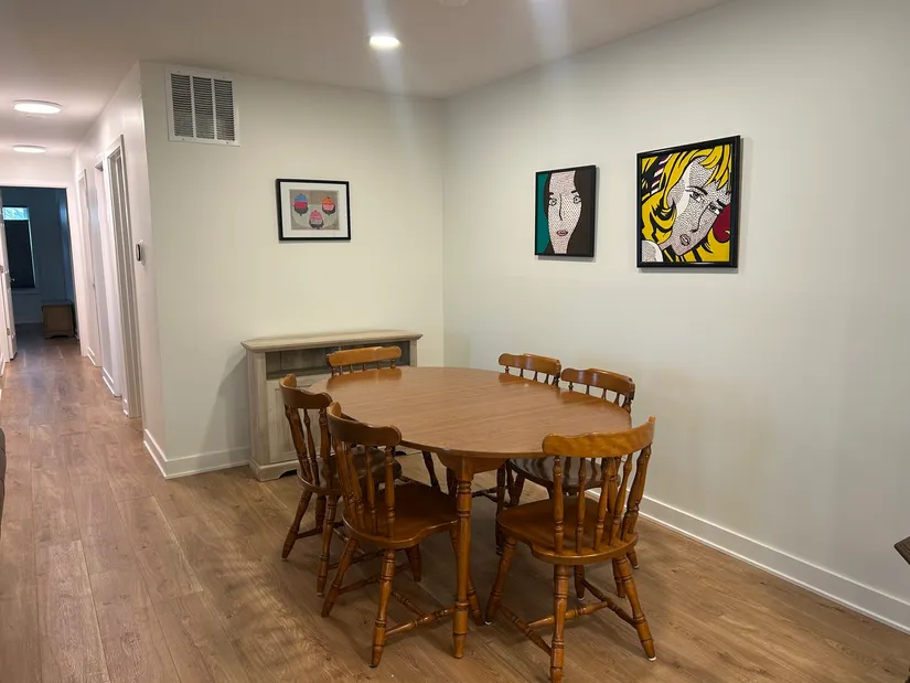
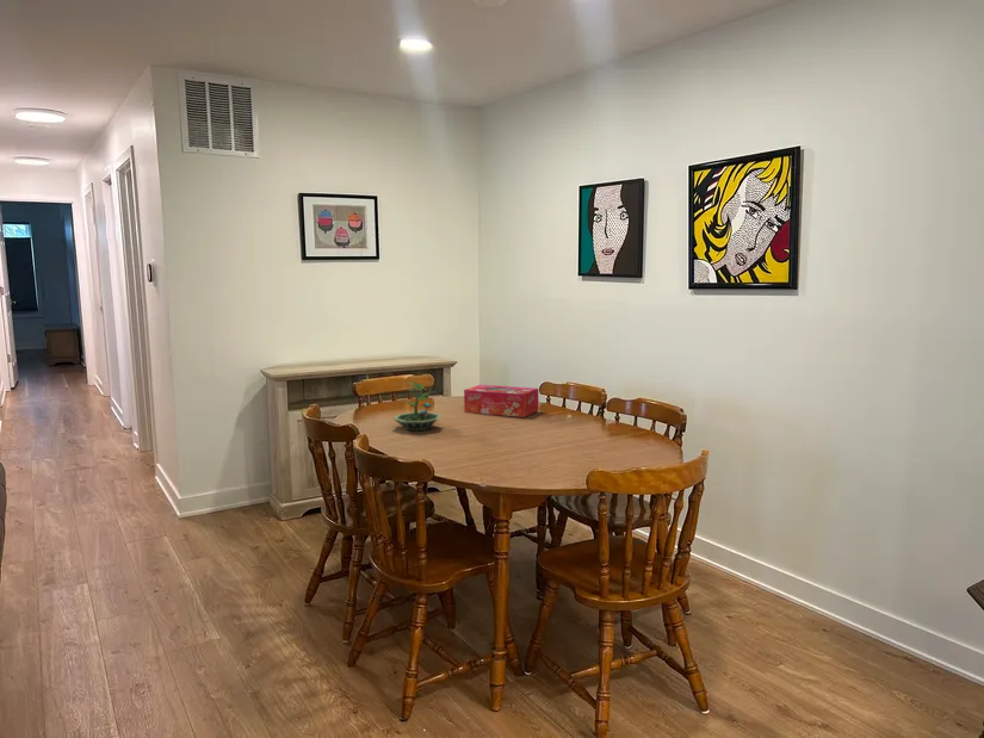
+ tissue box (501, 399)
+ terrarium (415, 390)
